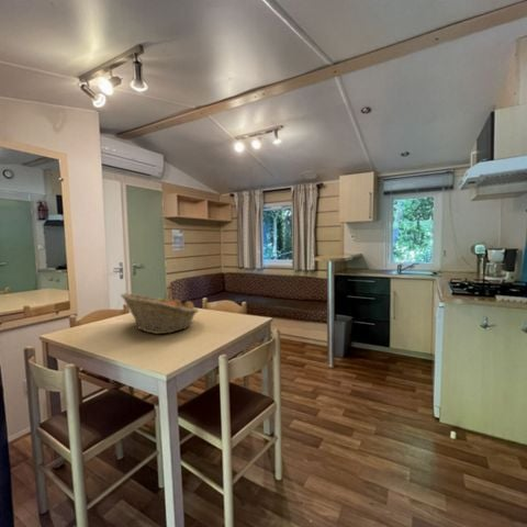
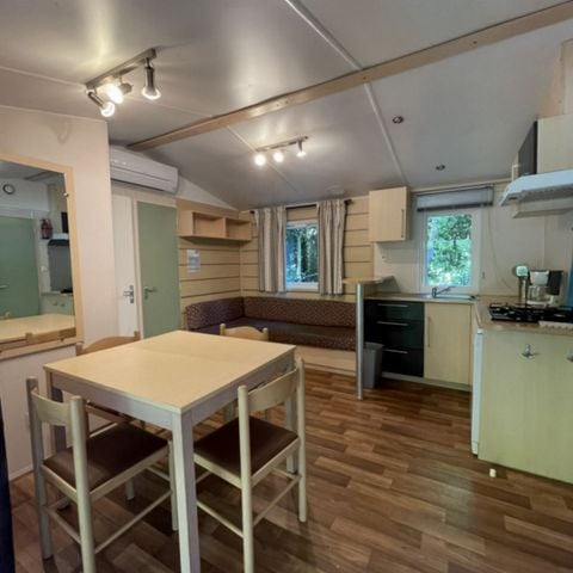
- fruit basket (159, 309)
